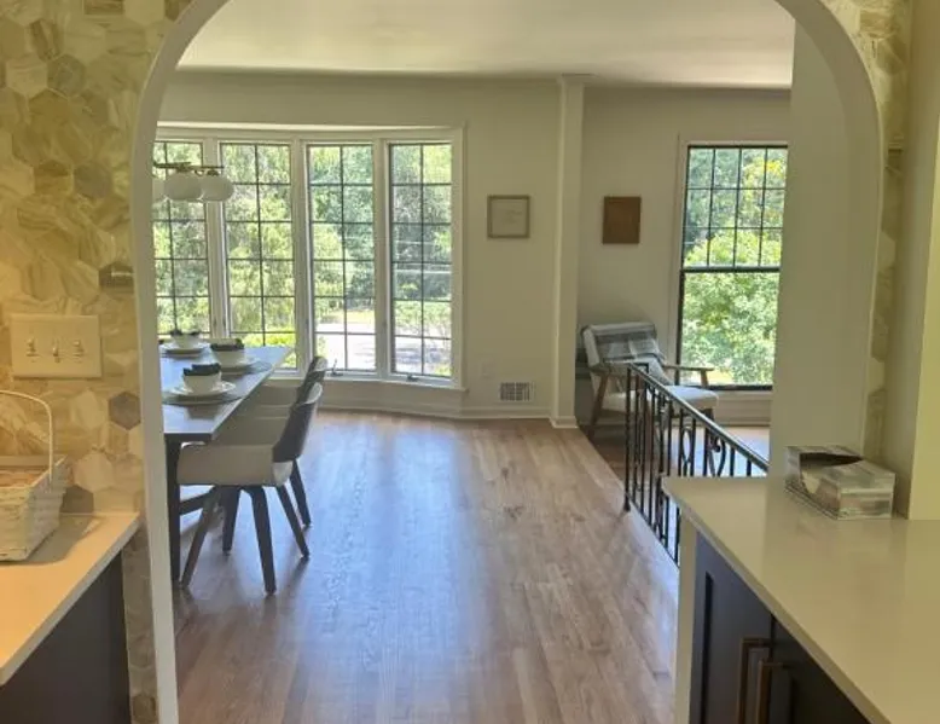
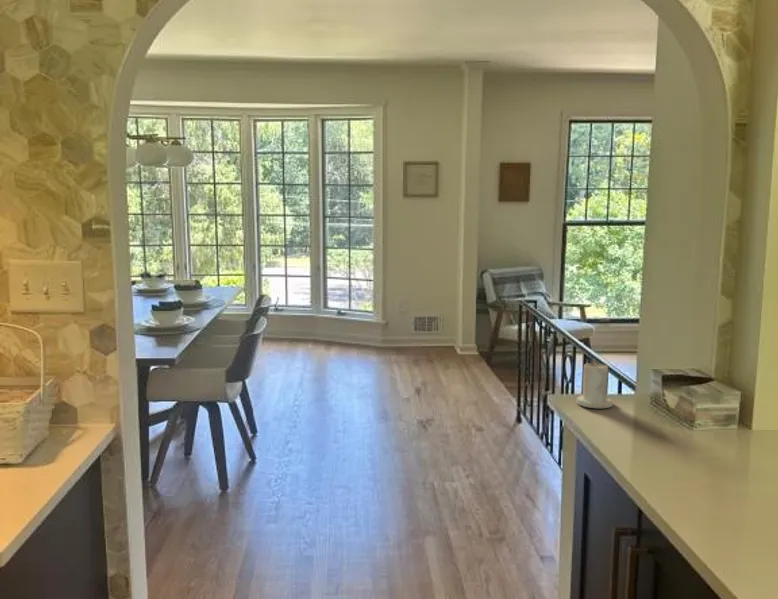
+ candle (595, 382)
